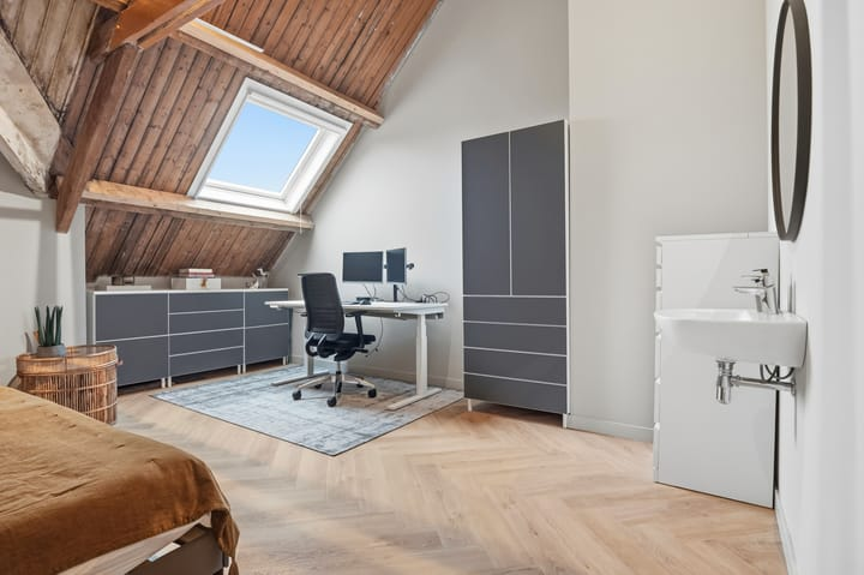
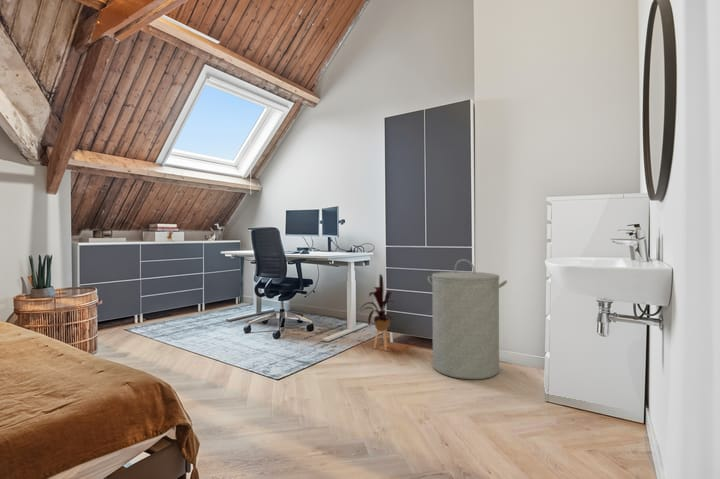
+ laundry hamper (465, 313)
+ house plant (377, 310)
